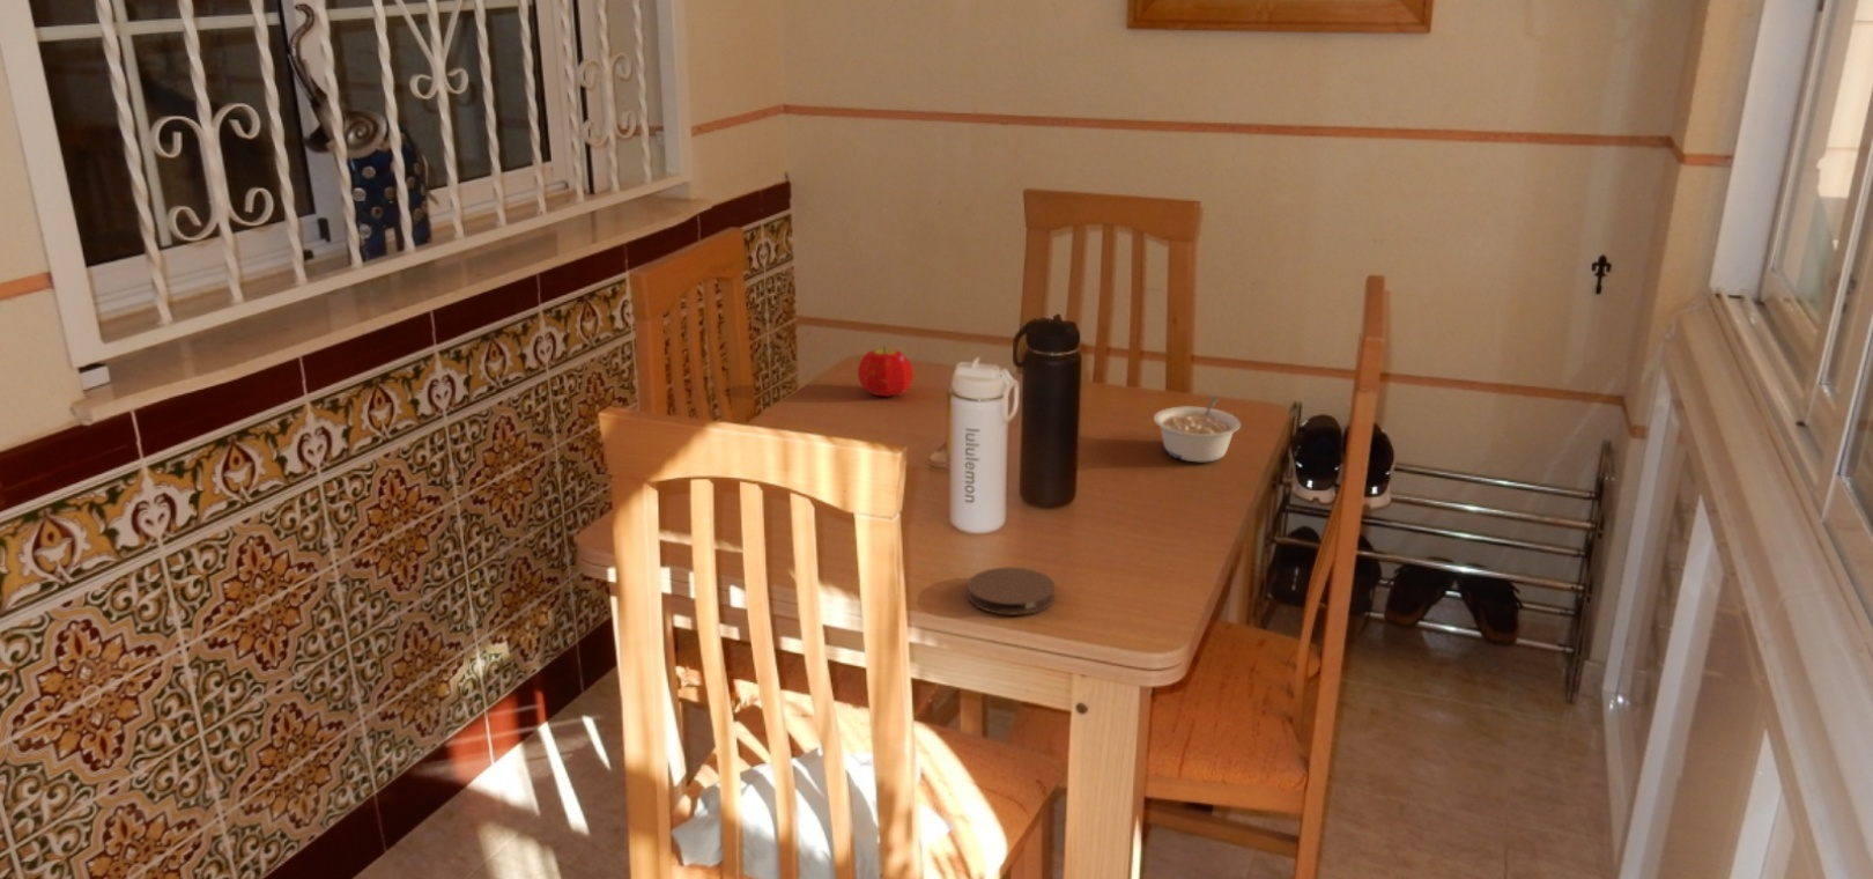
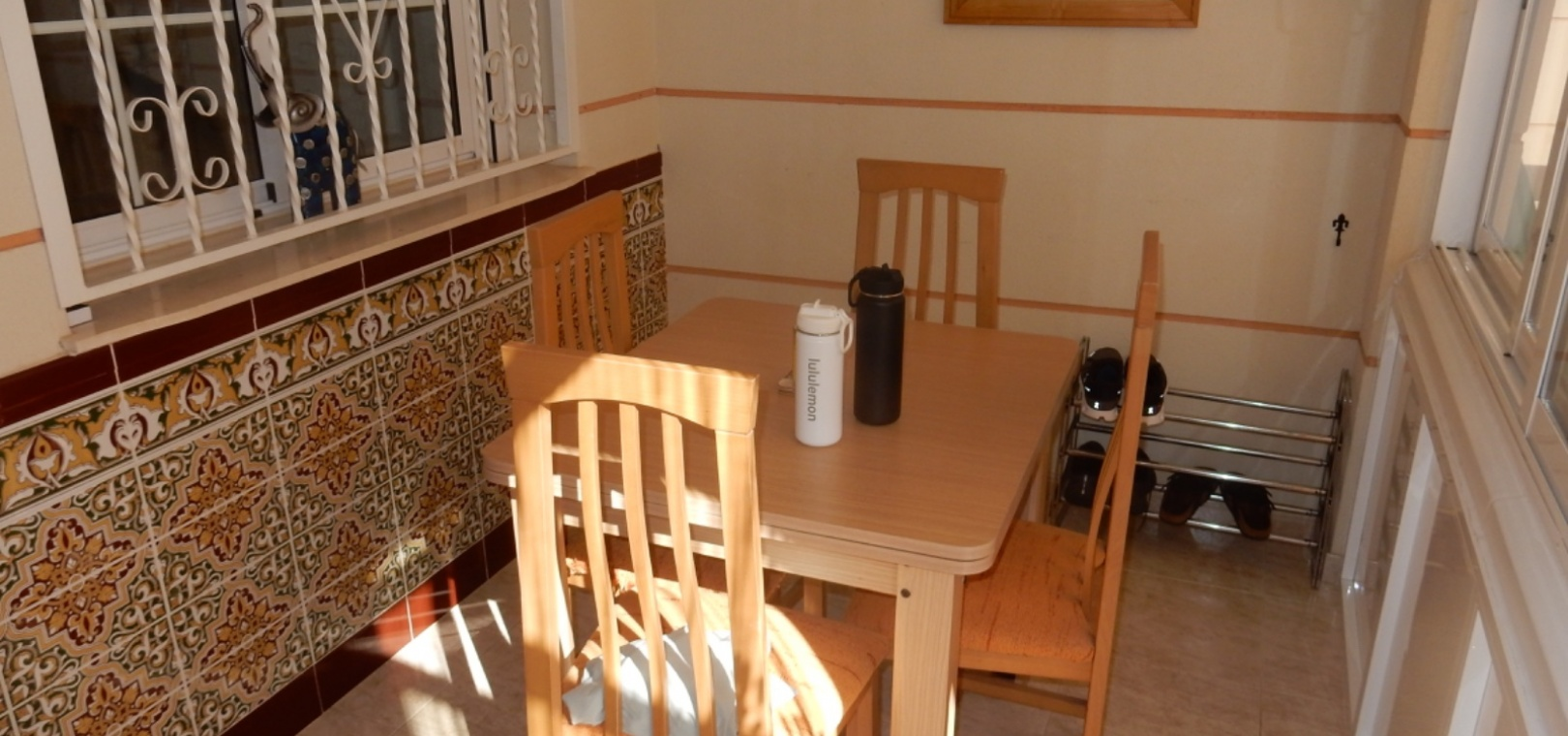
- coaster (1011, 590)
- legume (1195, 431)
- fruit (885, 369)
